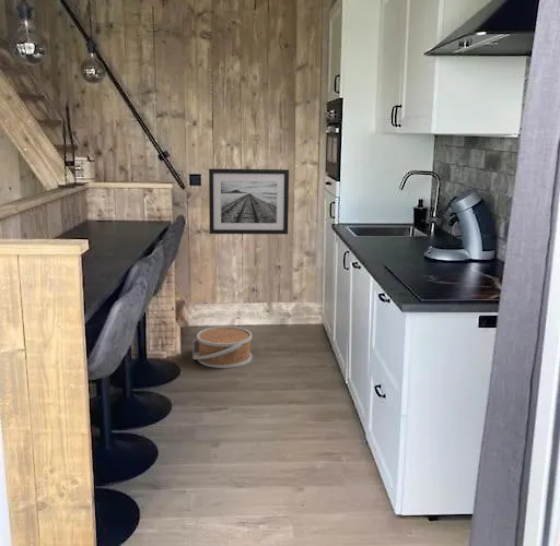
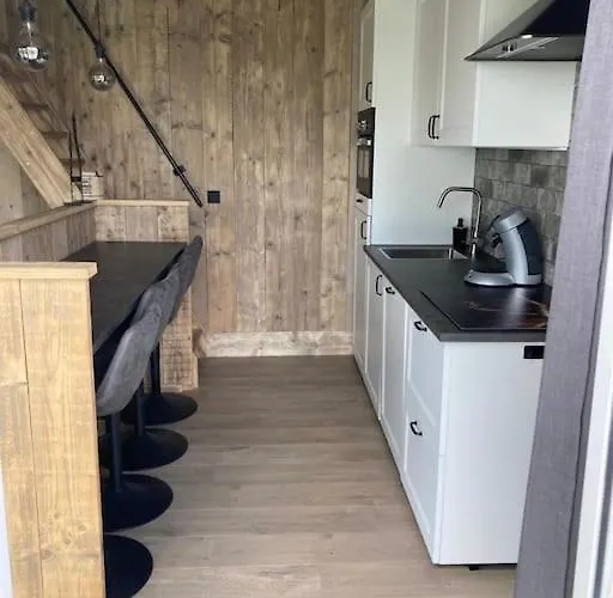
- wall art (248, 201)
- basket (222, 346)
